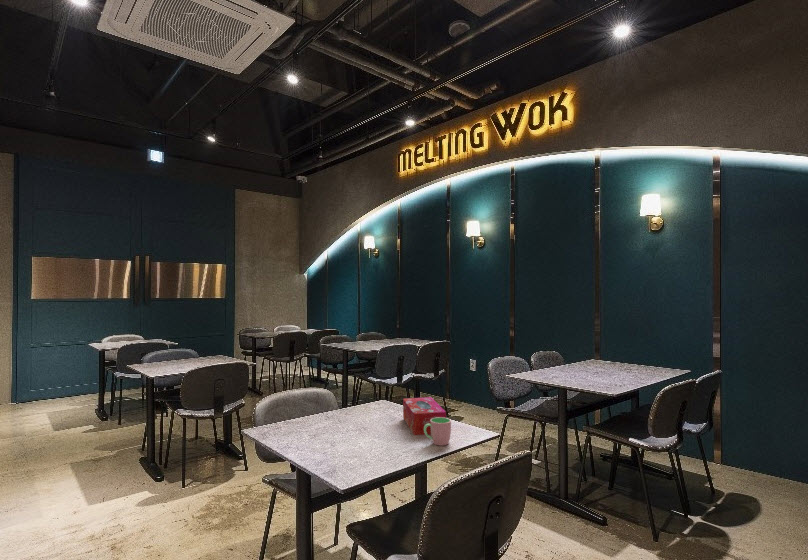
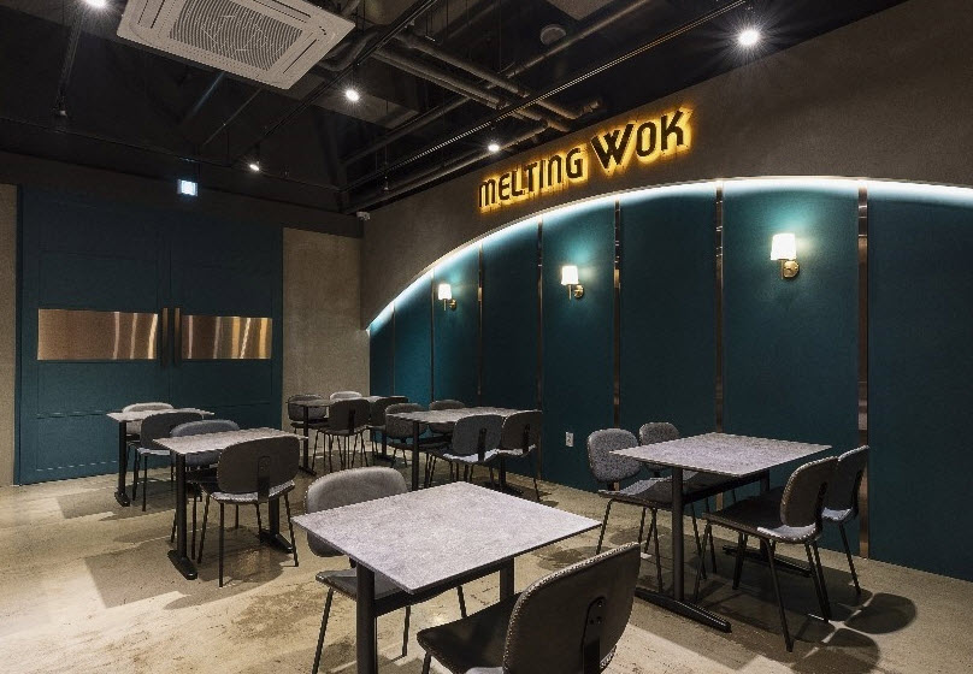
- cup (437, 431)
- tissue box (423, 415)
